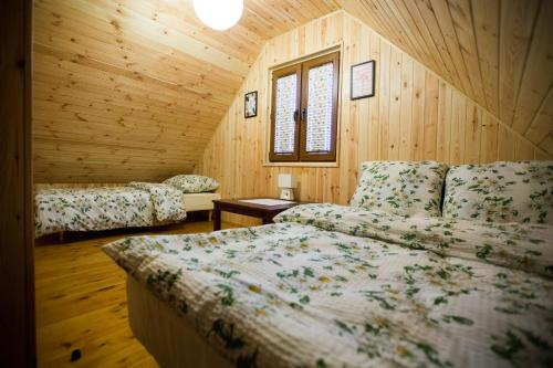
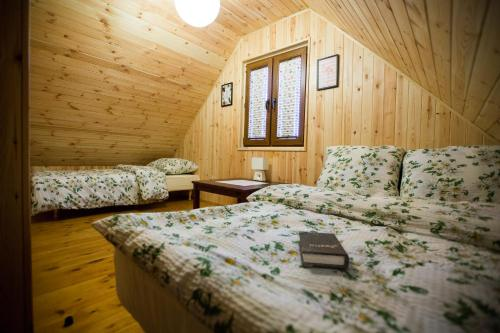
+ hardback book (320, 247)
